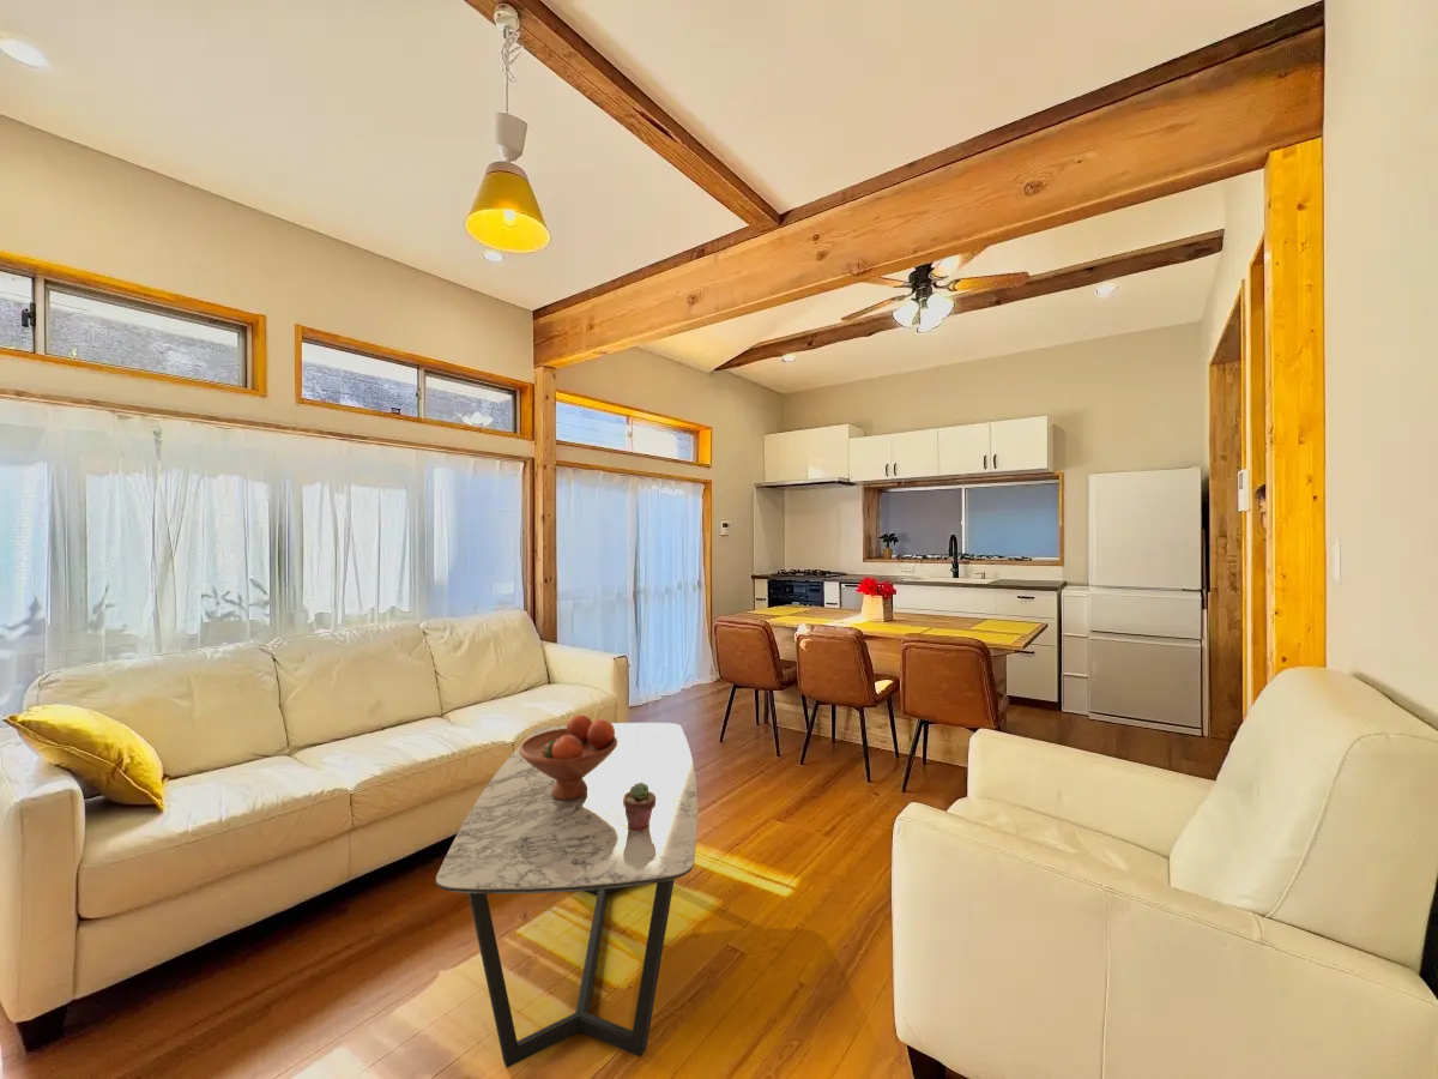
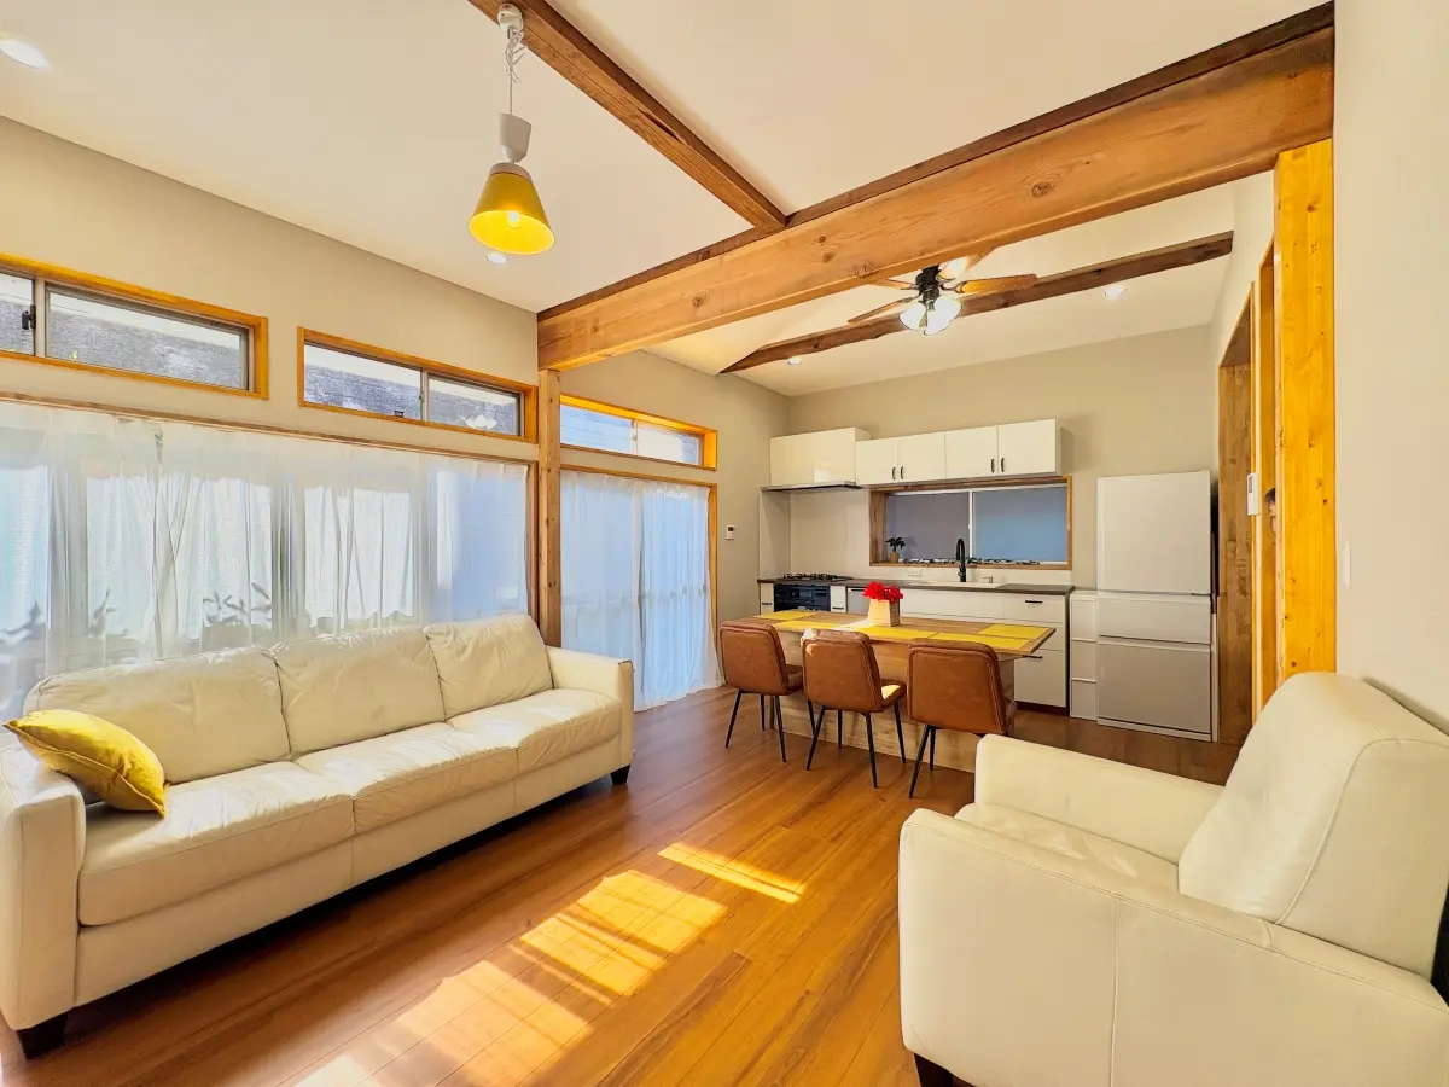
- coffee table (593, 863)
- potted succulent (639, 803)
- fruit bowl (569, 756)
